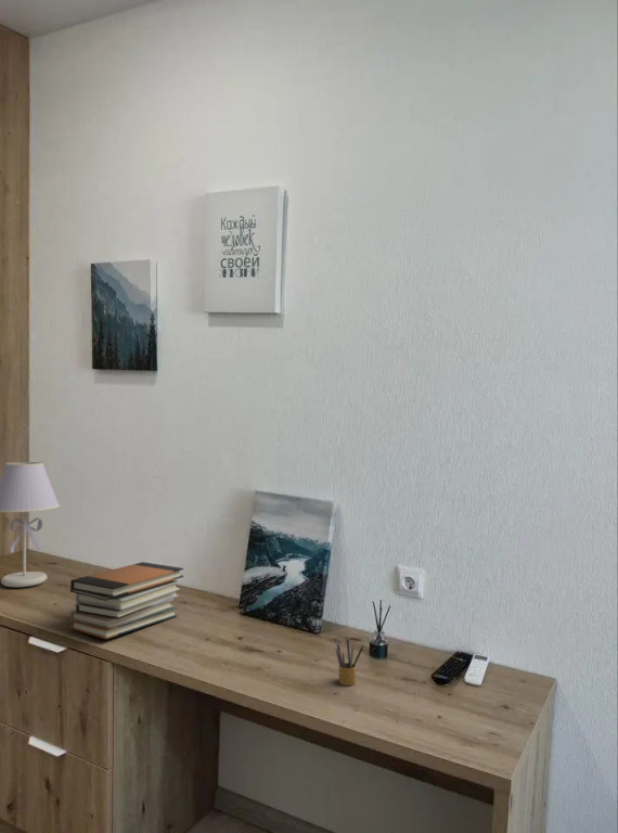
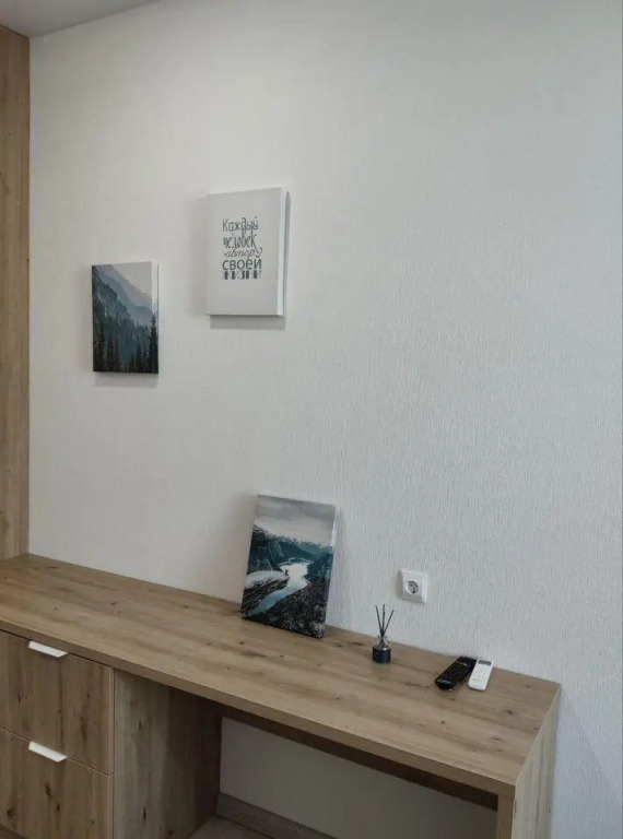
- table lamp (24, 523)
- book stack (128, 598)
- pencil box (348, 661)
